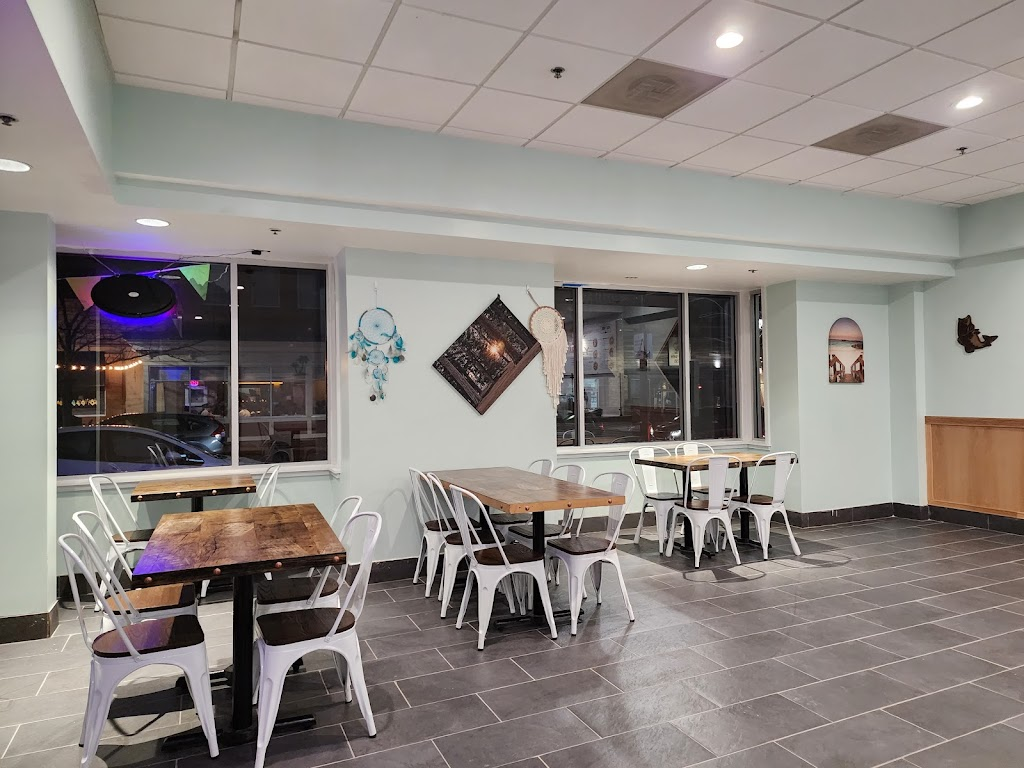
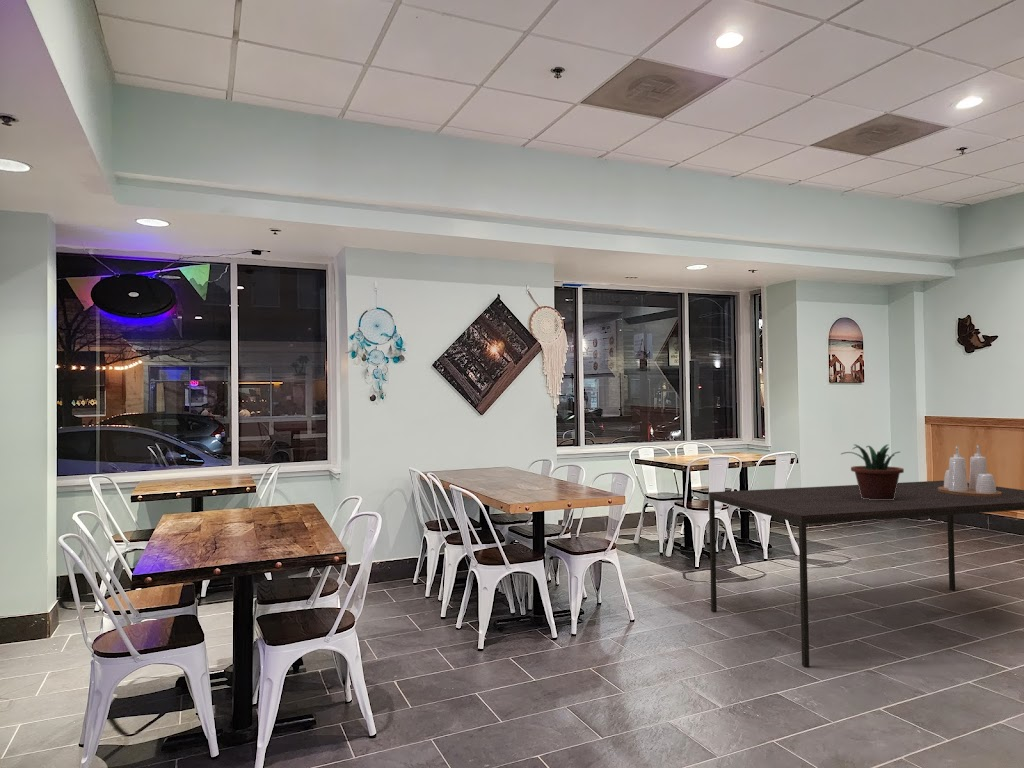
+ dining table (888, 518)
+ potted plant (871, 471)
+ condiment set (970, 468)
